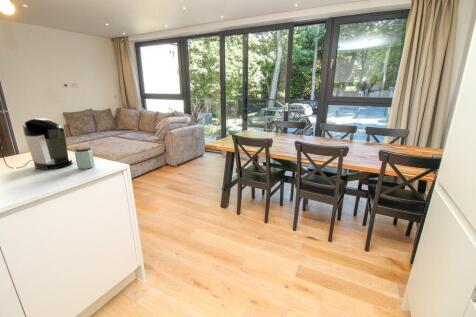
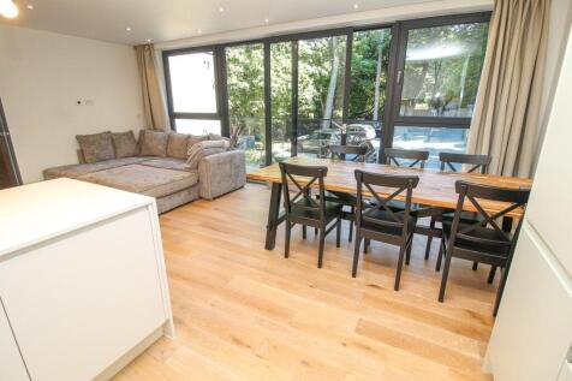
- coffee maker (38, 144)
- peanut butter (84, 157)
